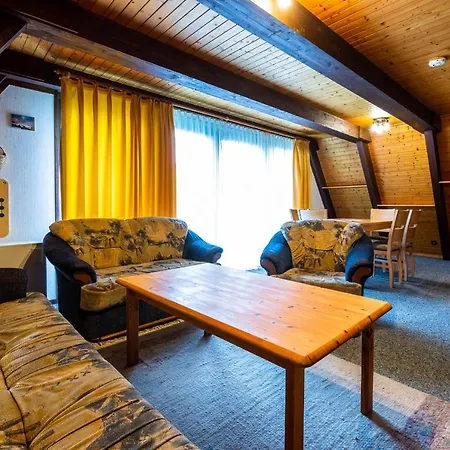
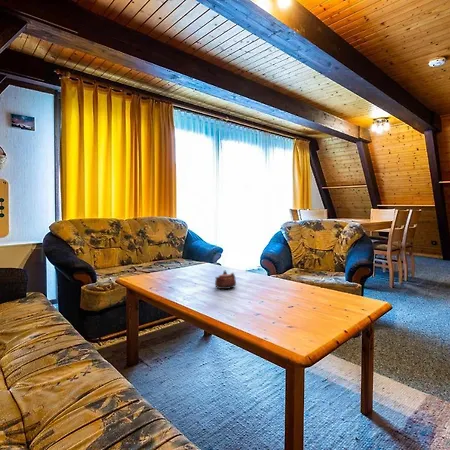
+ teapot (225, 278)
